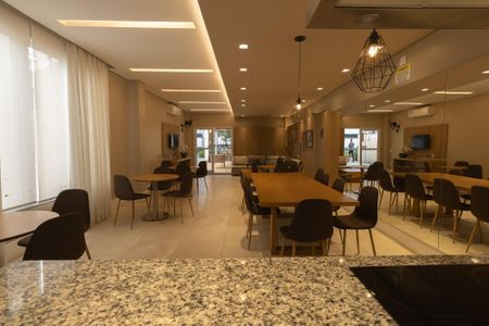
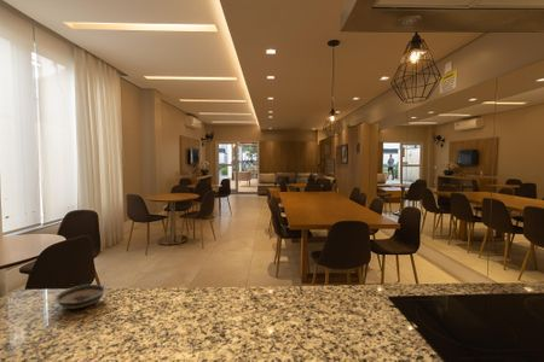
+ saucer (81, 298)
